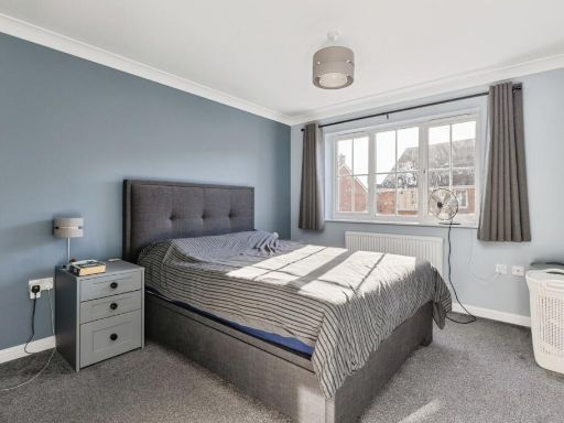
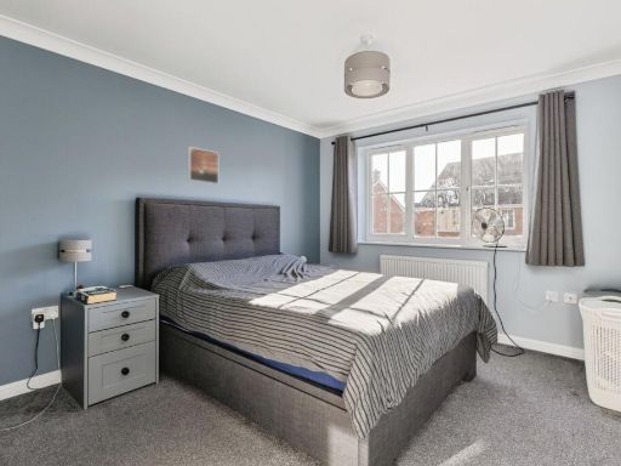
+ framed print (203, 165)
